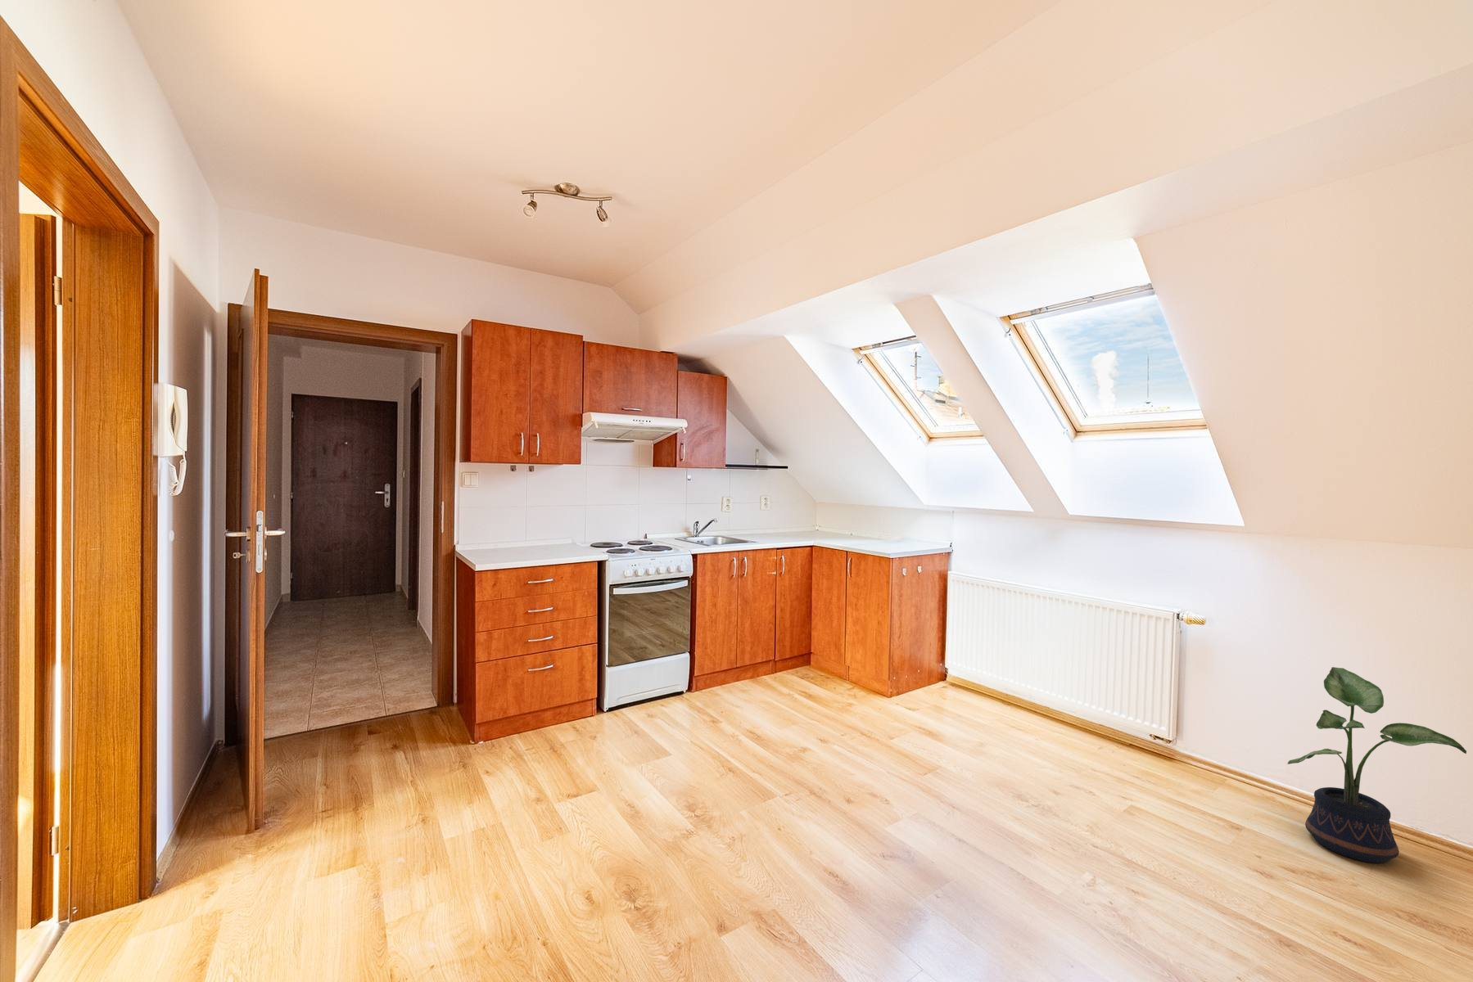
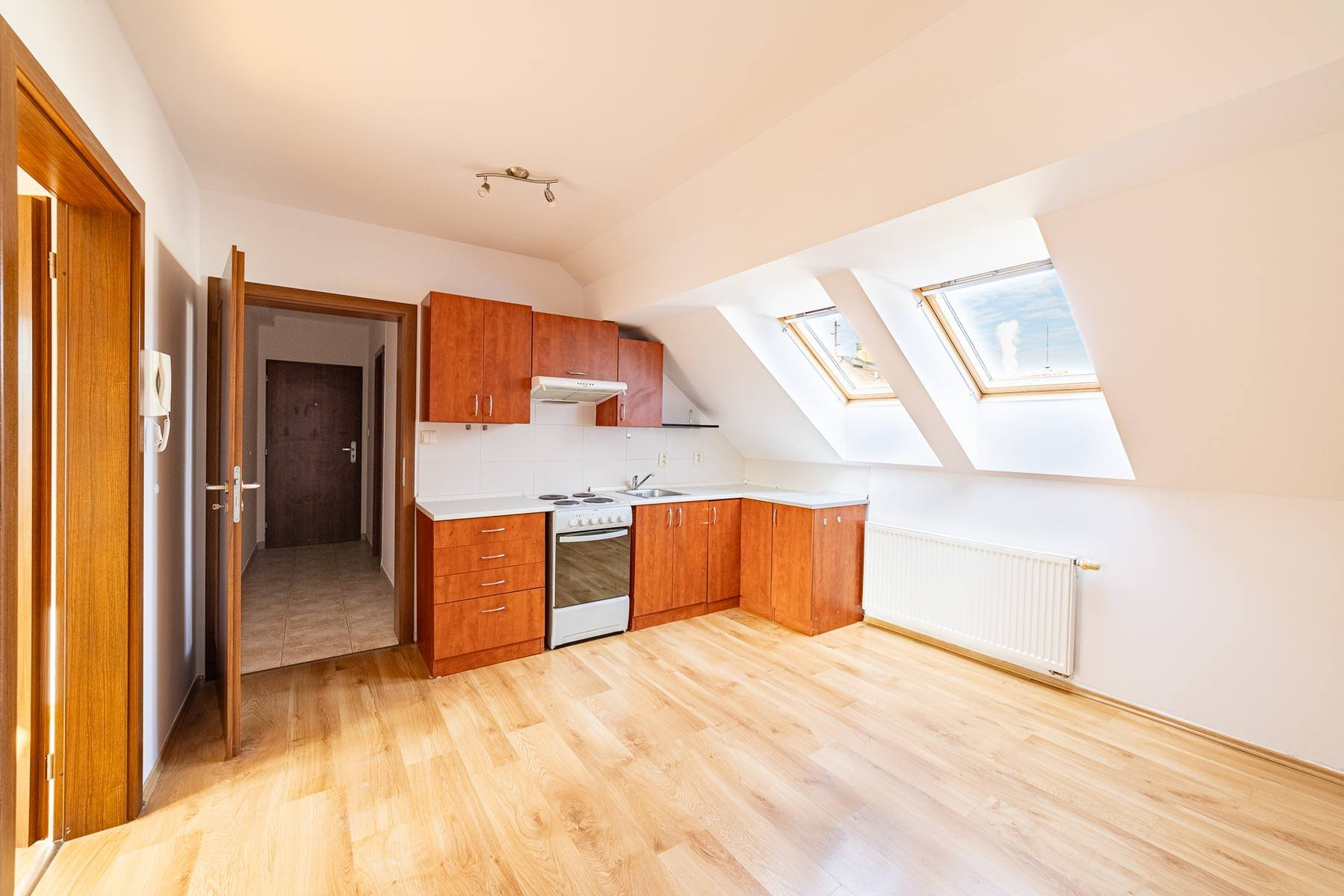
- potted plant (1363, 764)
